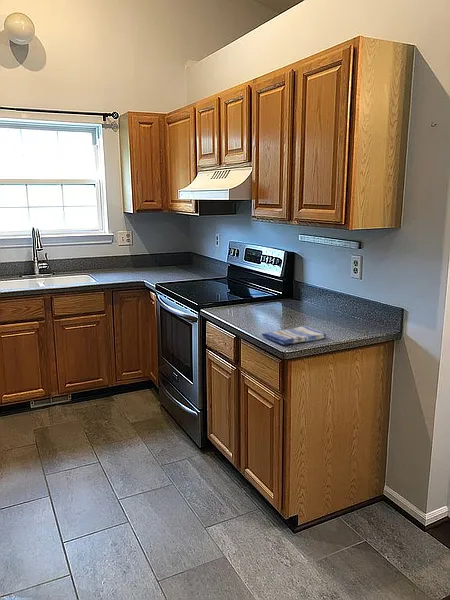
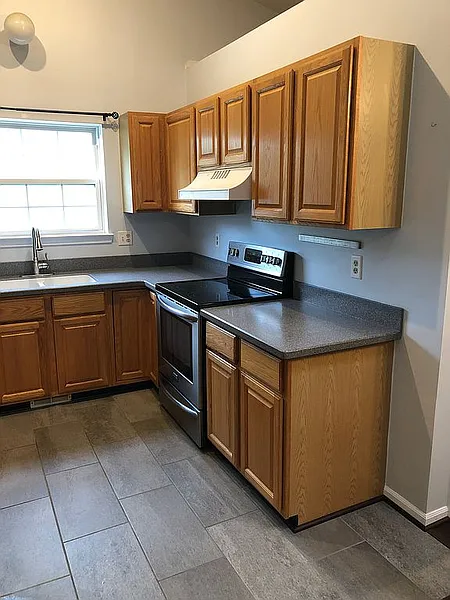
- dish towel (294, 334)
